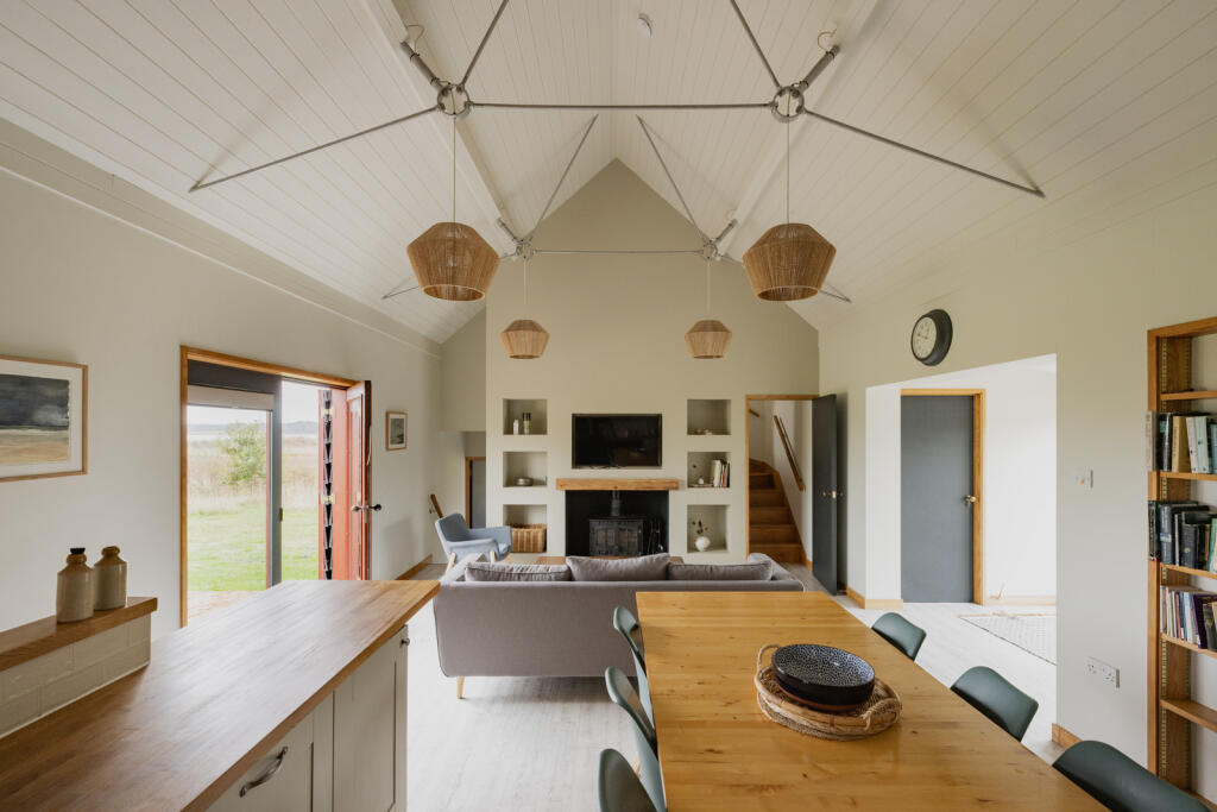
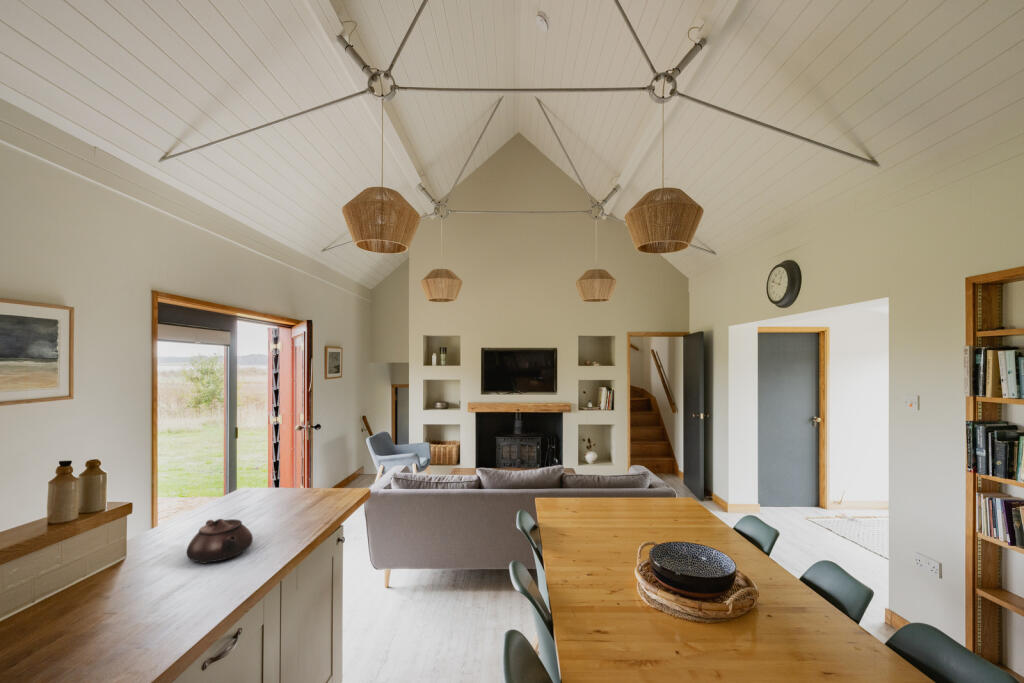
+ teapot (221, 536)
